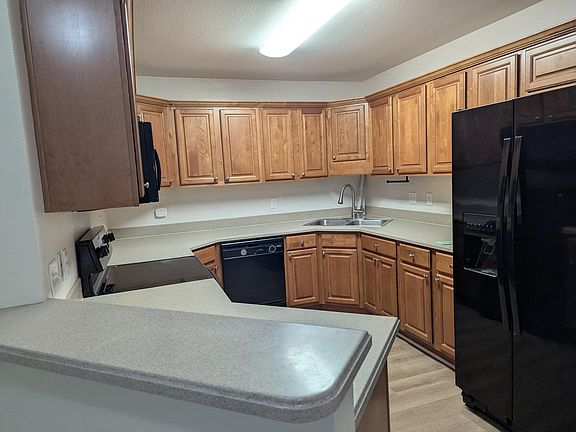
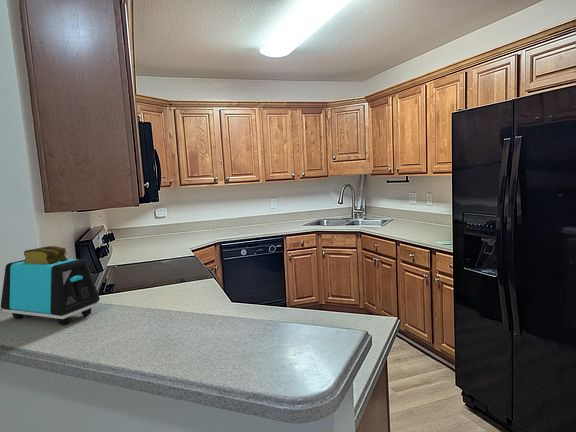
+ toaster (48, 282)
